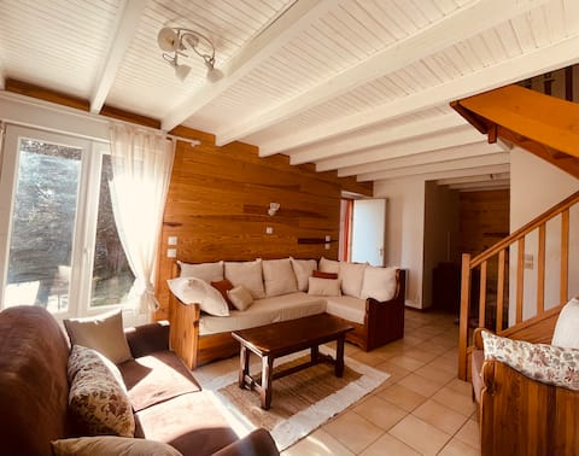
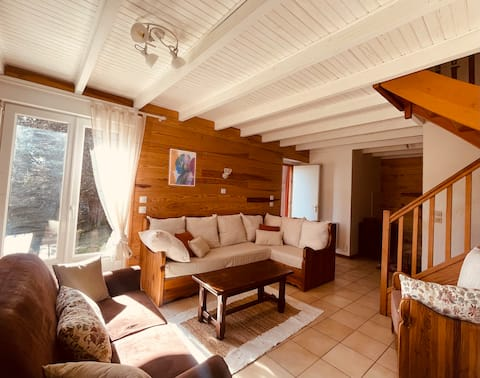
+ wall art (182, 168)
